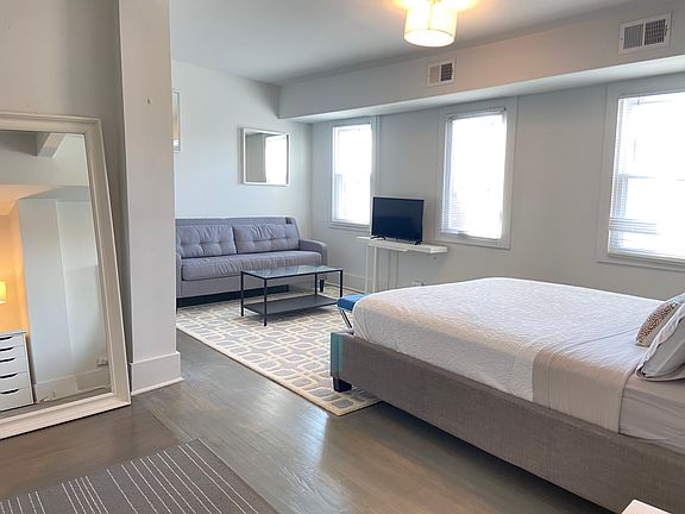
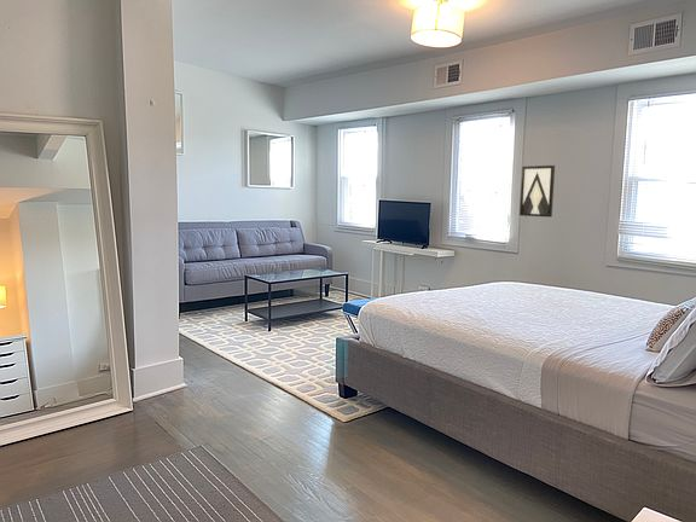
+ wall art (536, 191)
